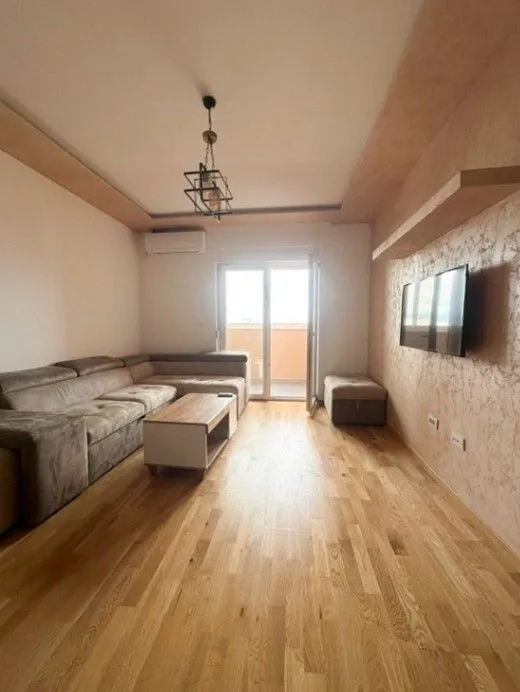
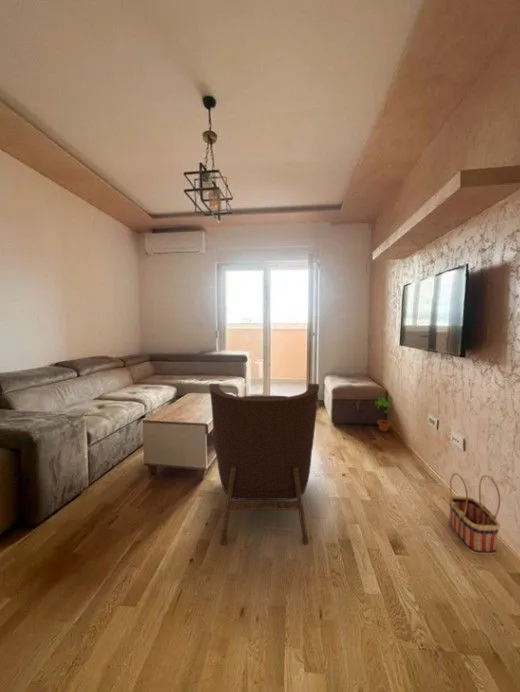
+ basket (473, 507)
+ potted plant (384, 412)
+ armchair (263, 445)
